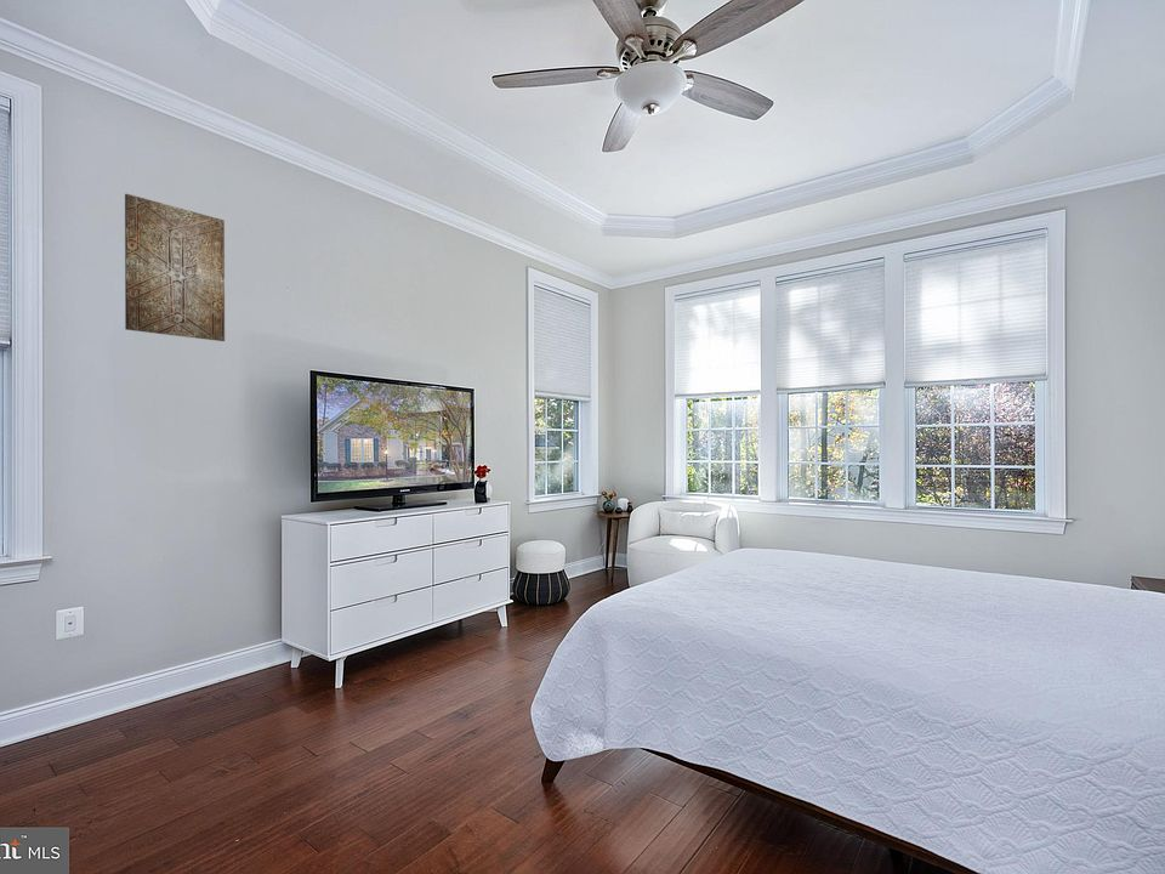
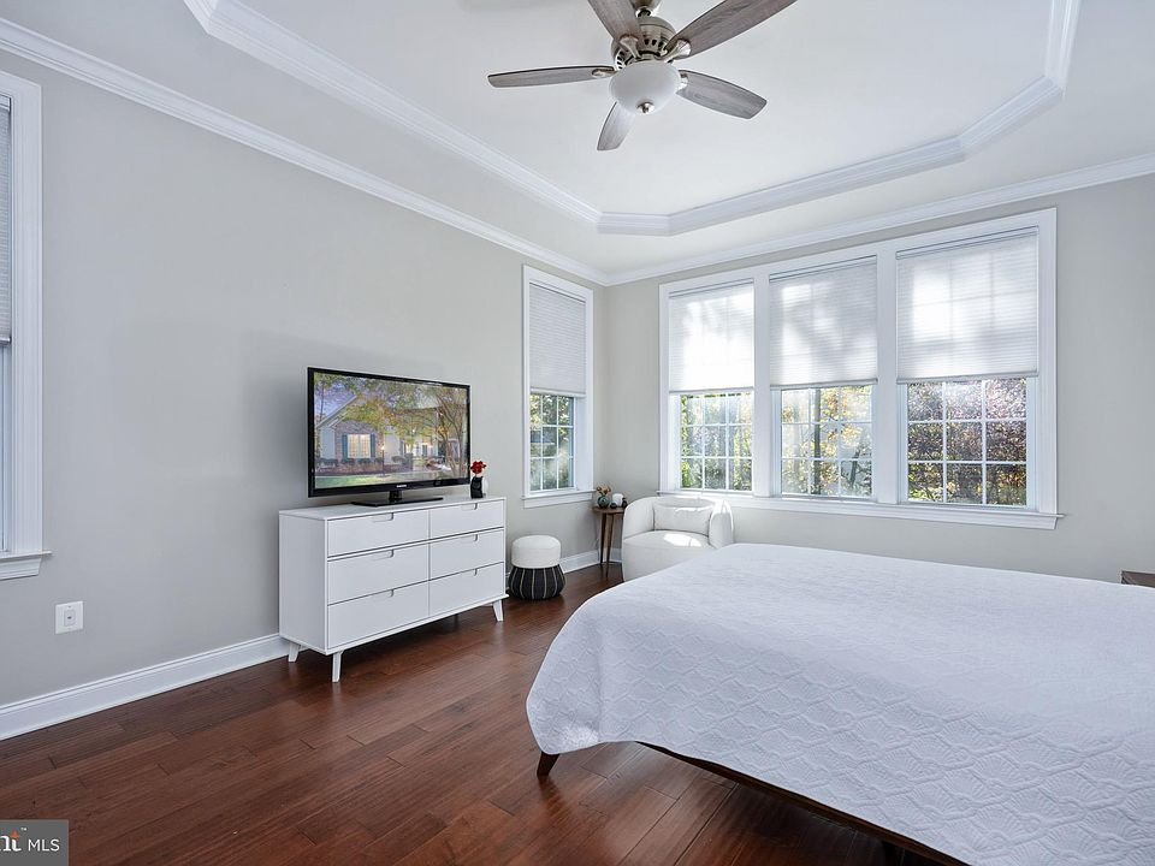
- wall art (177, 271)
